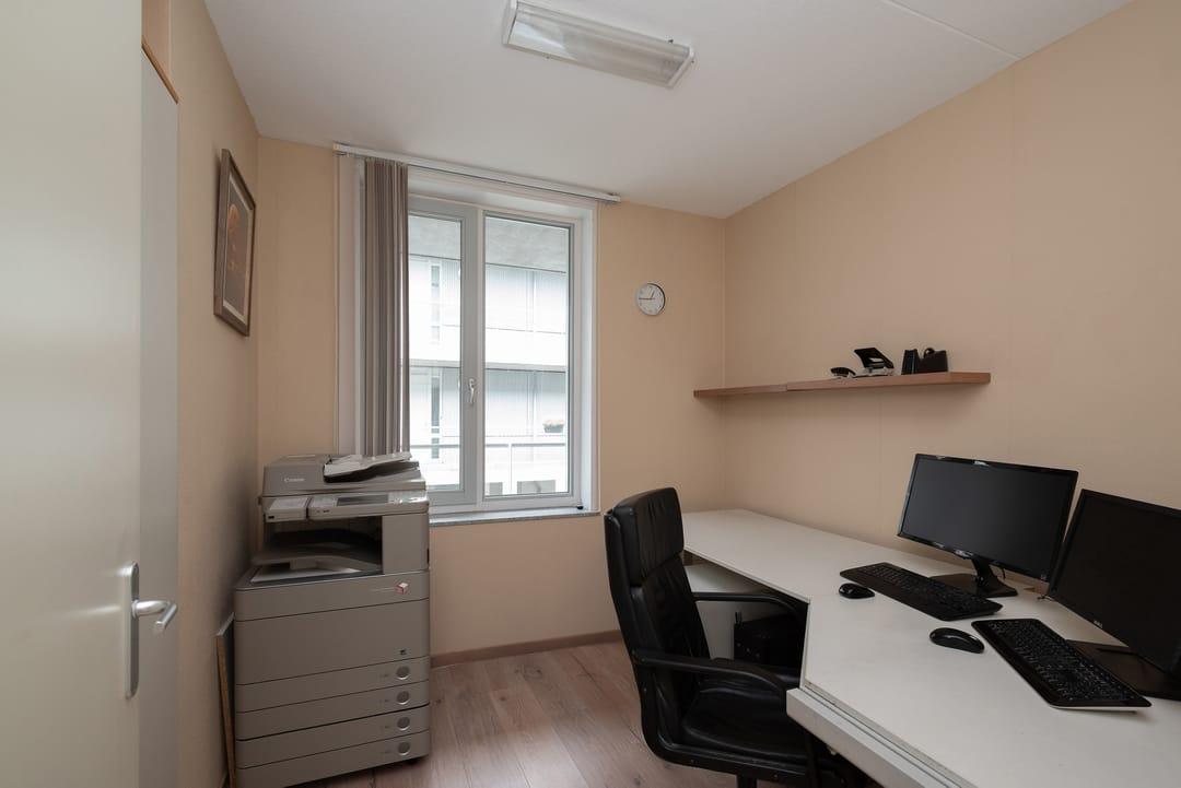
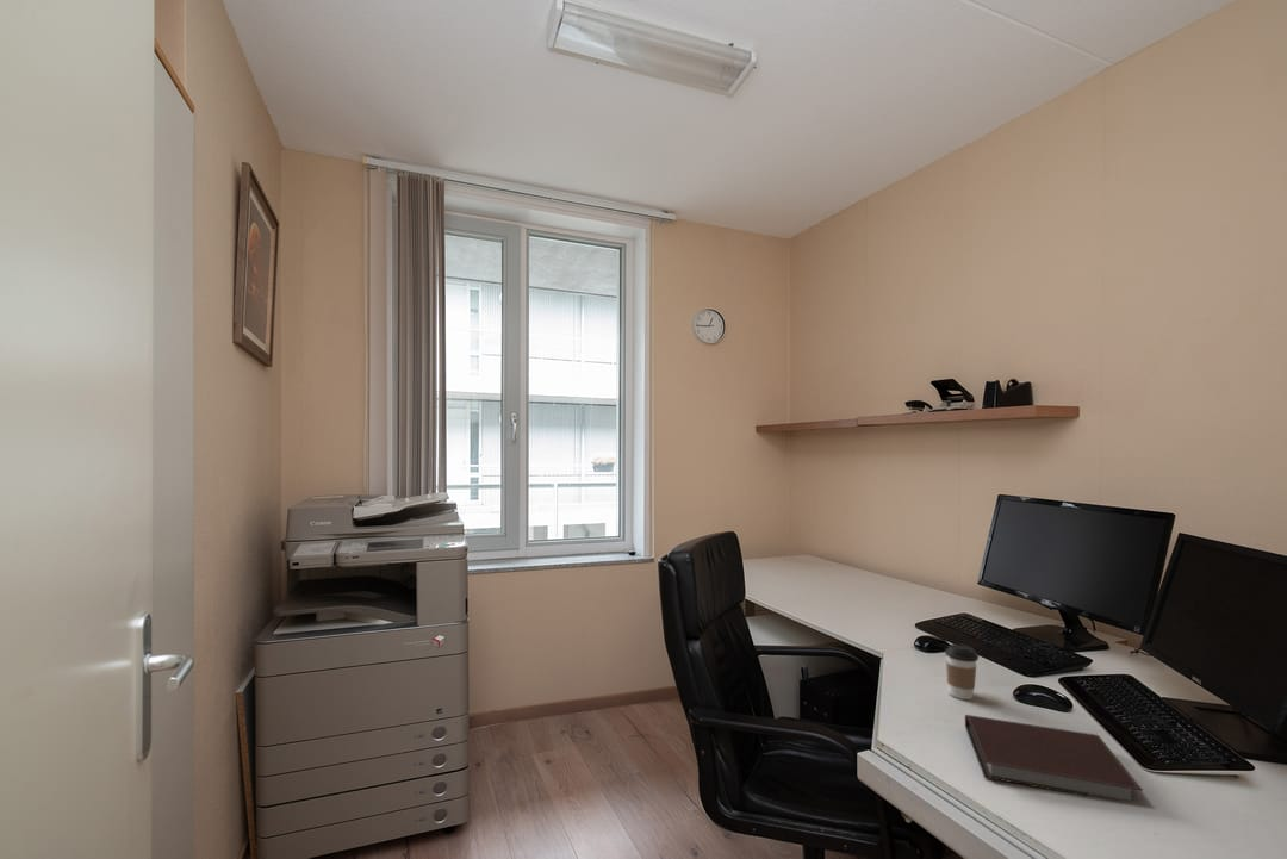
+ coffee cup (960, 671)
+ notebook (1043, 754)
